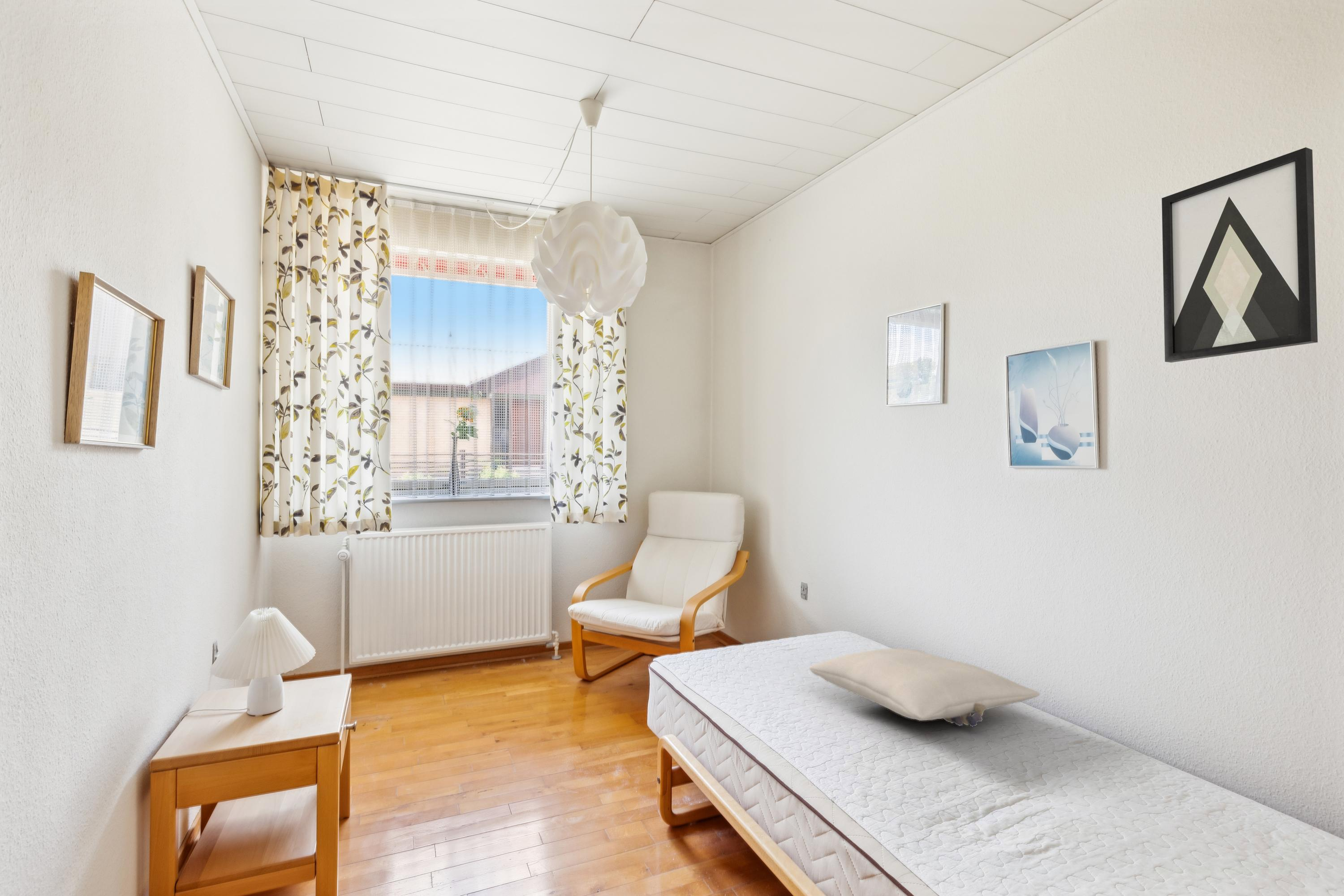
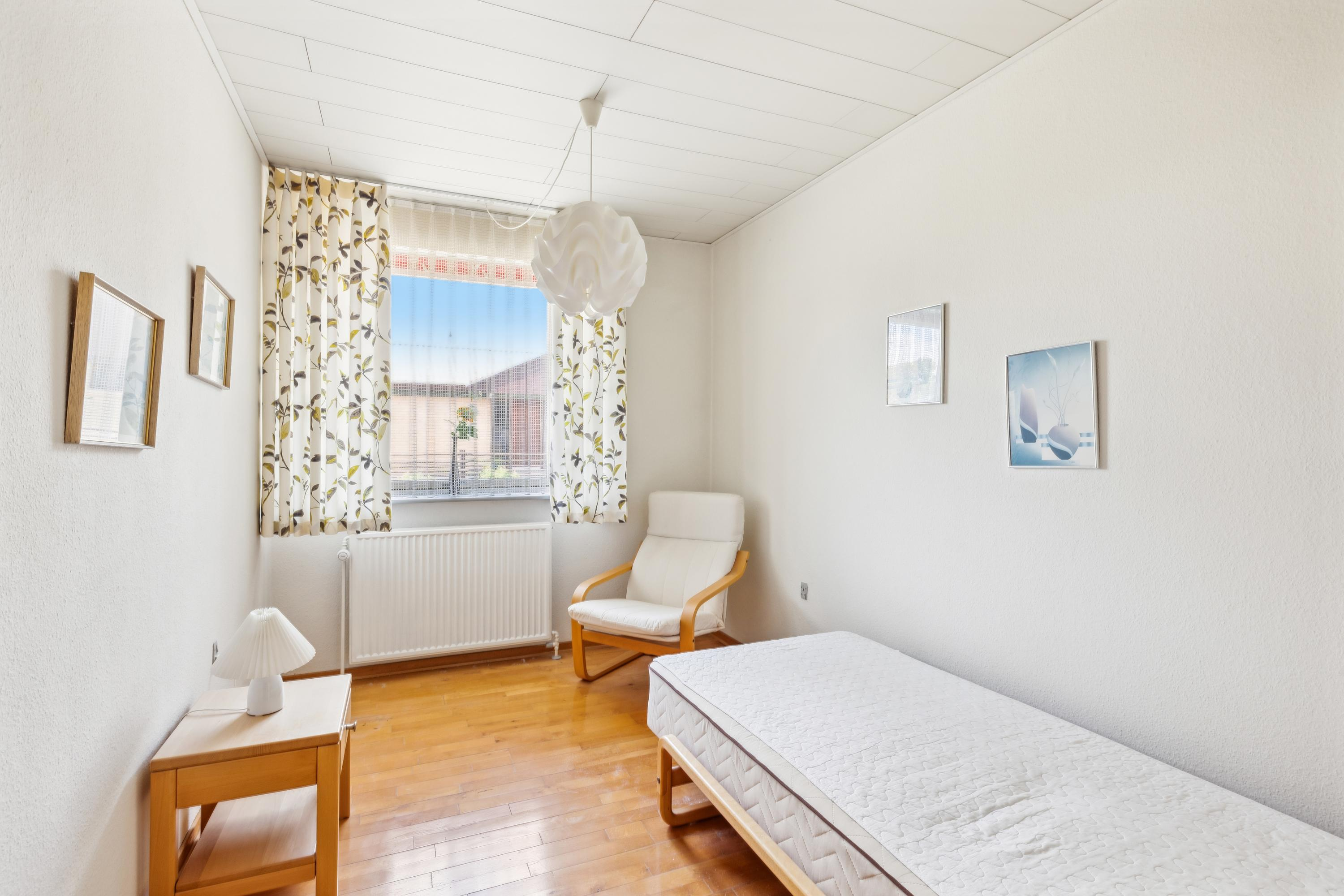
- wall art (1232, 264)
- pillow (918, 685)
